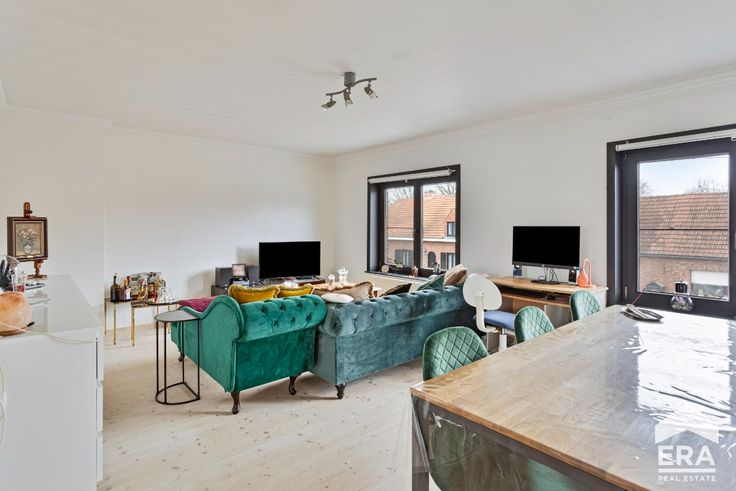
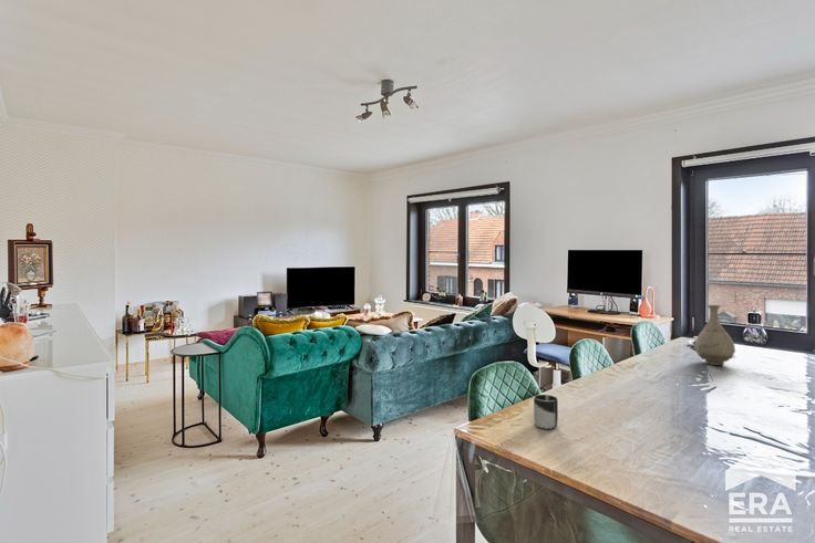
+ cup (547, 410)
+ vase (714, 334)
